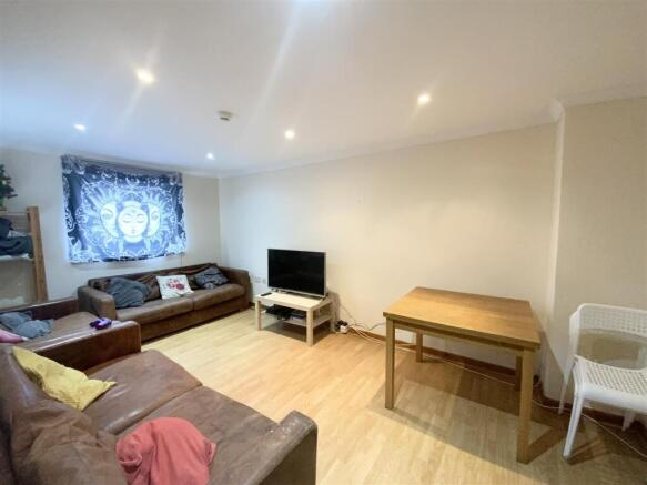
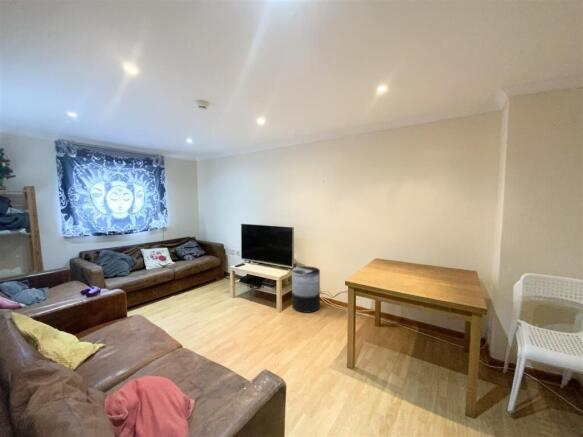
+ trash can (305, 288)
